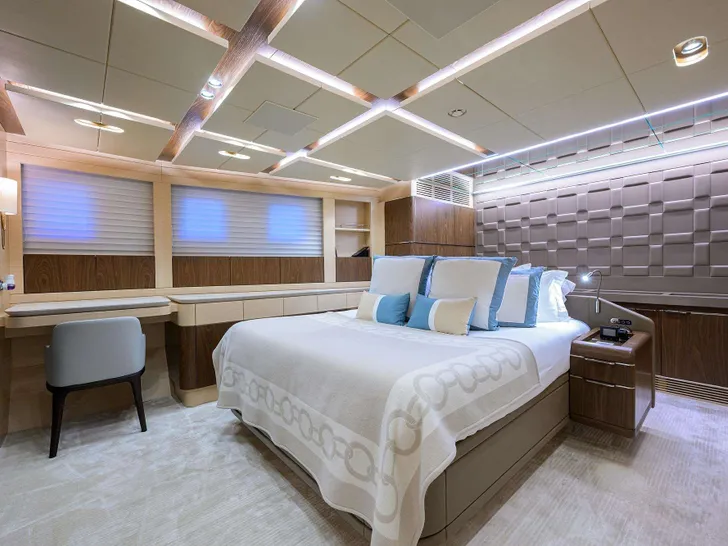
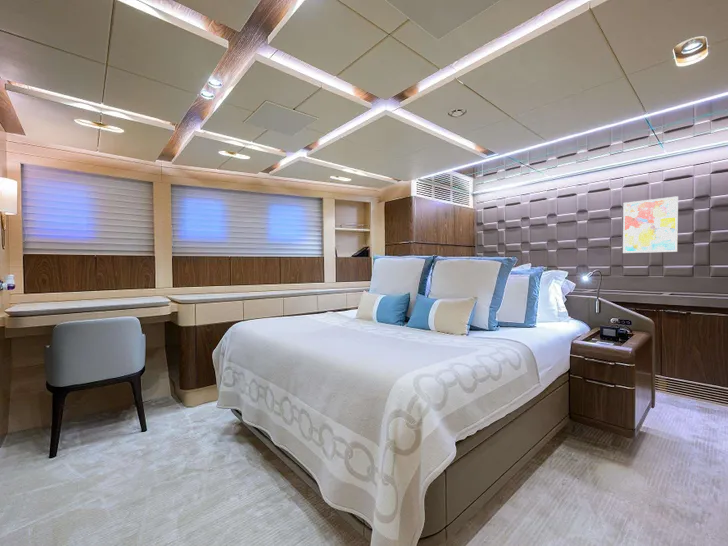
+ wall art (649, 226)
